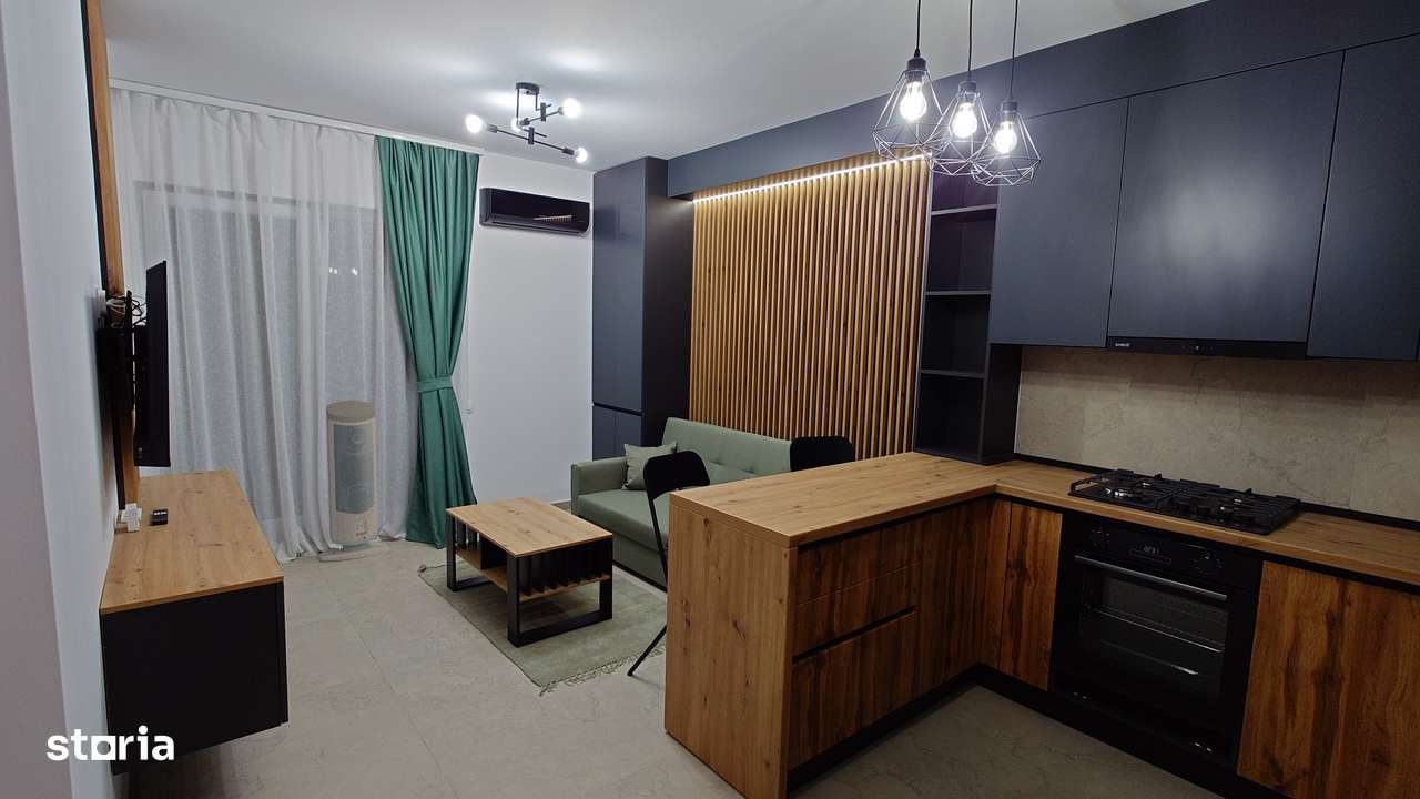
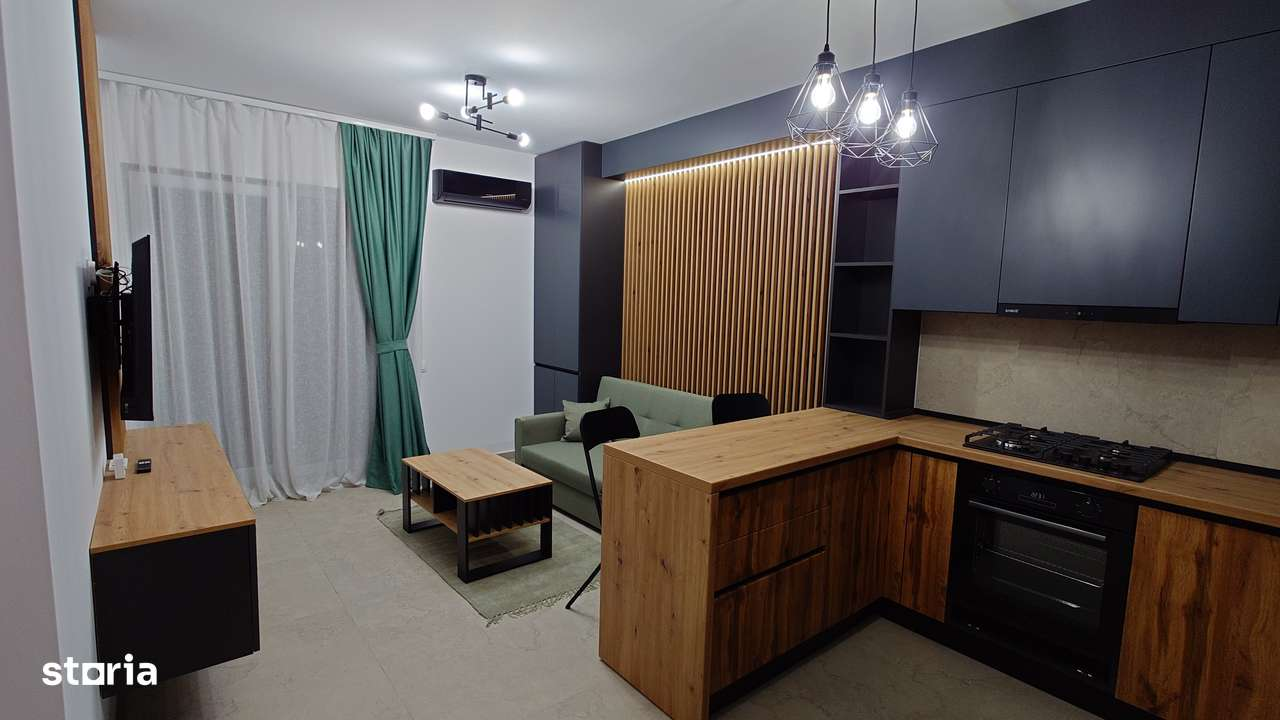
- air purifier (352, 477)
